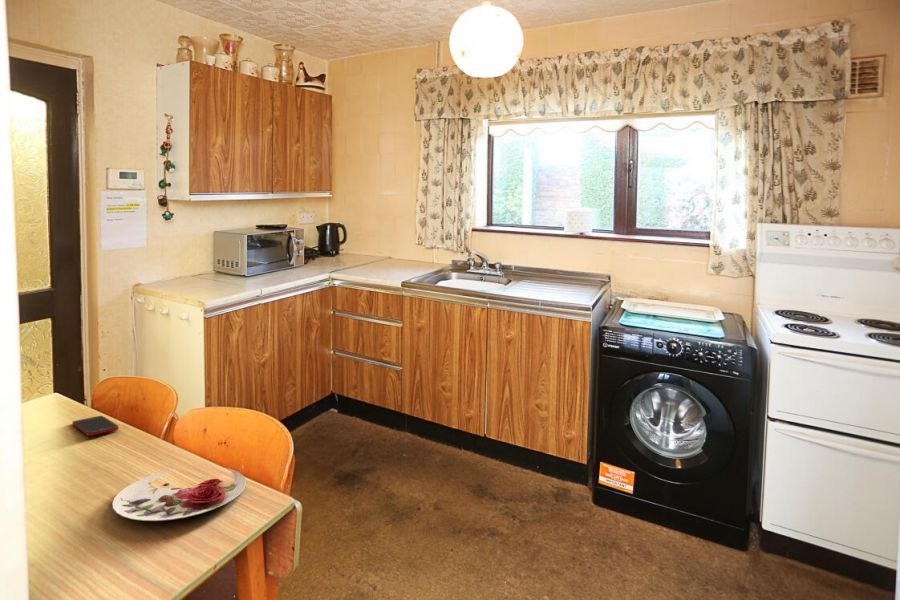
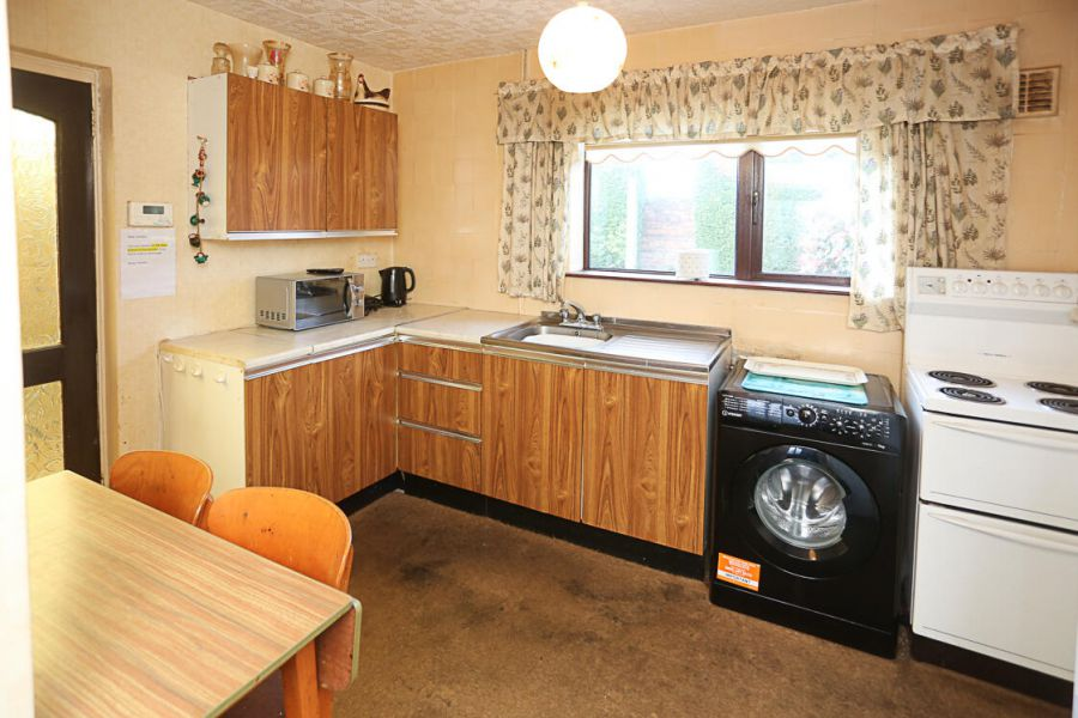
- plate (182, 489)
- cell phone (95, 425)
